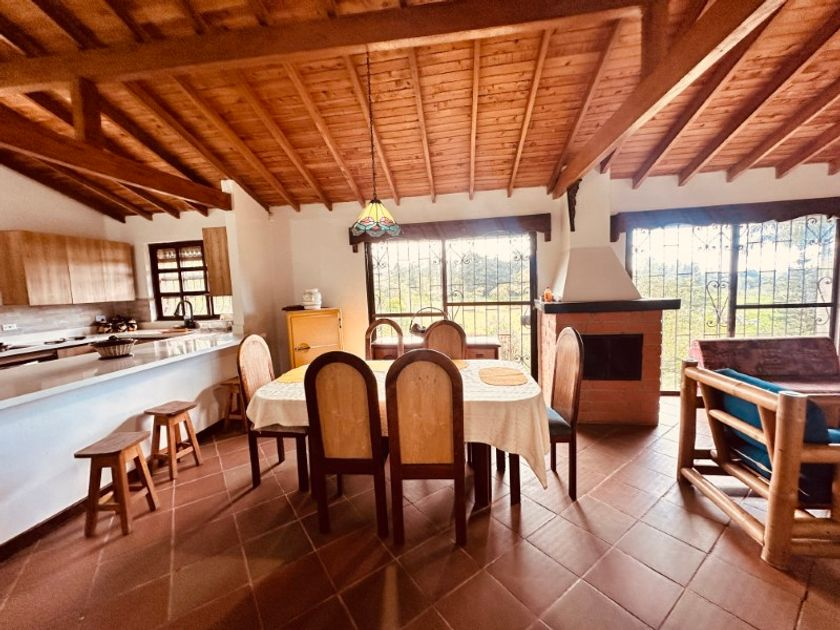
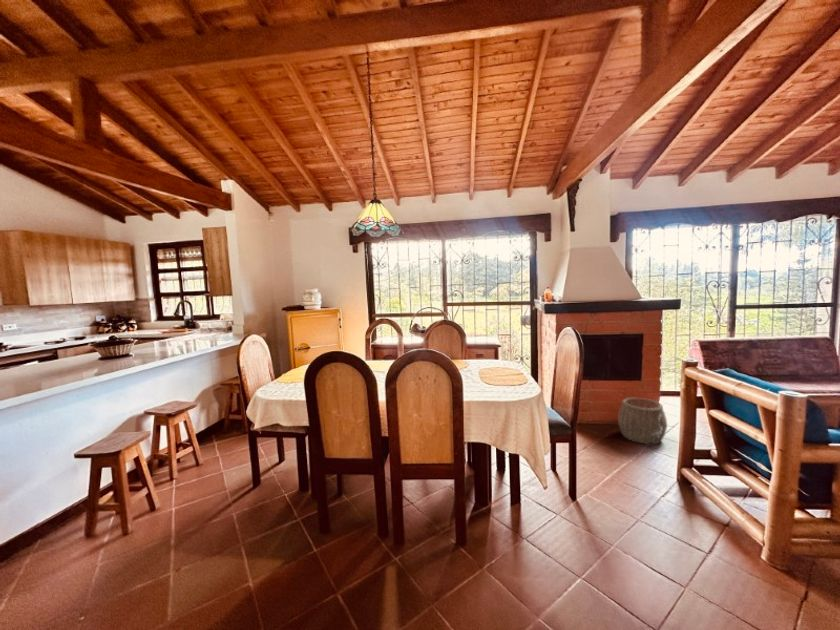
+ woven basket (641, 420)
